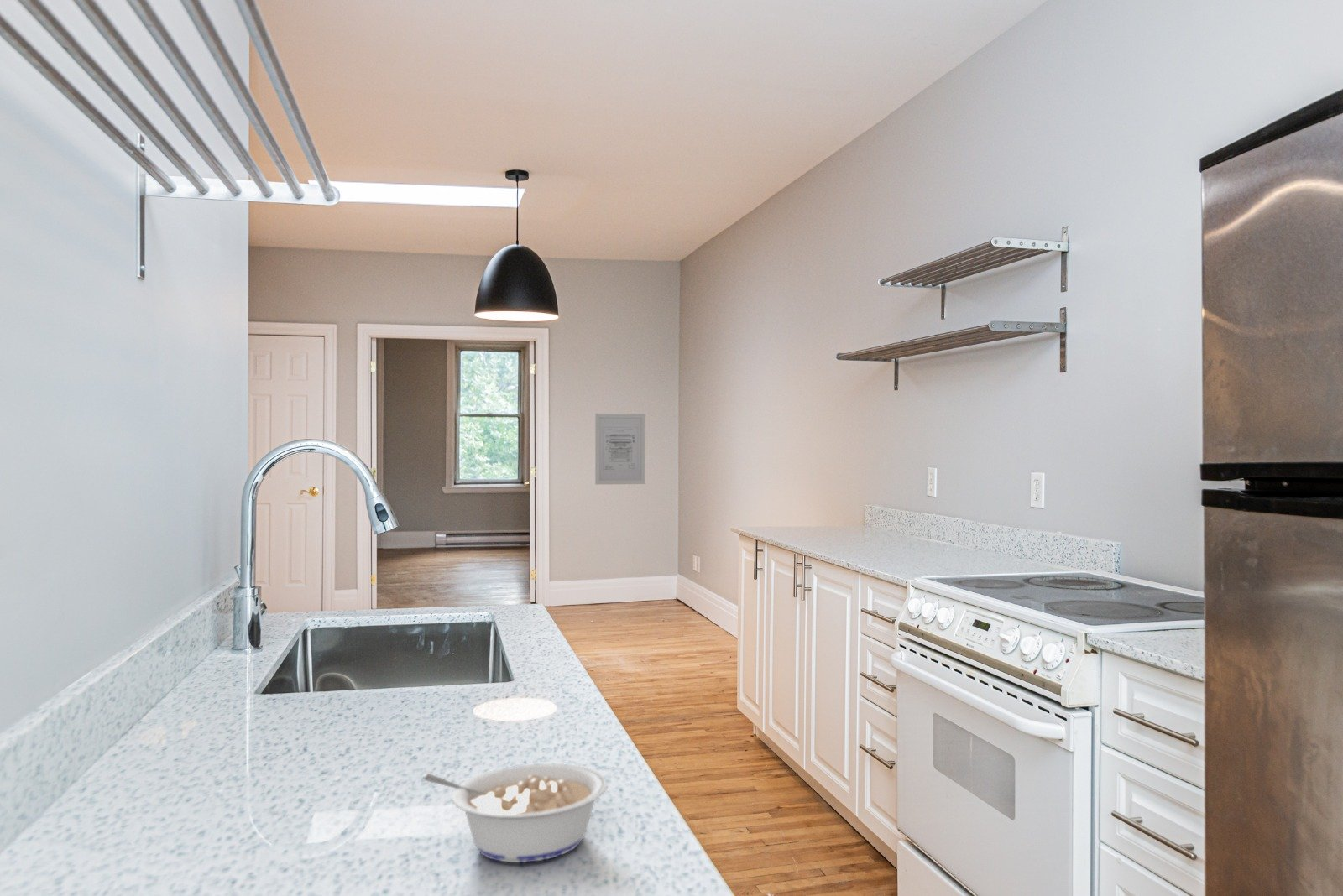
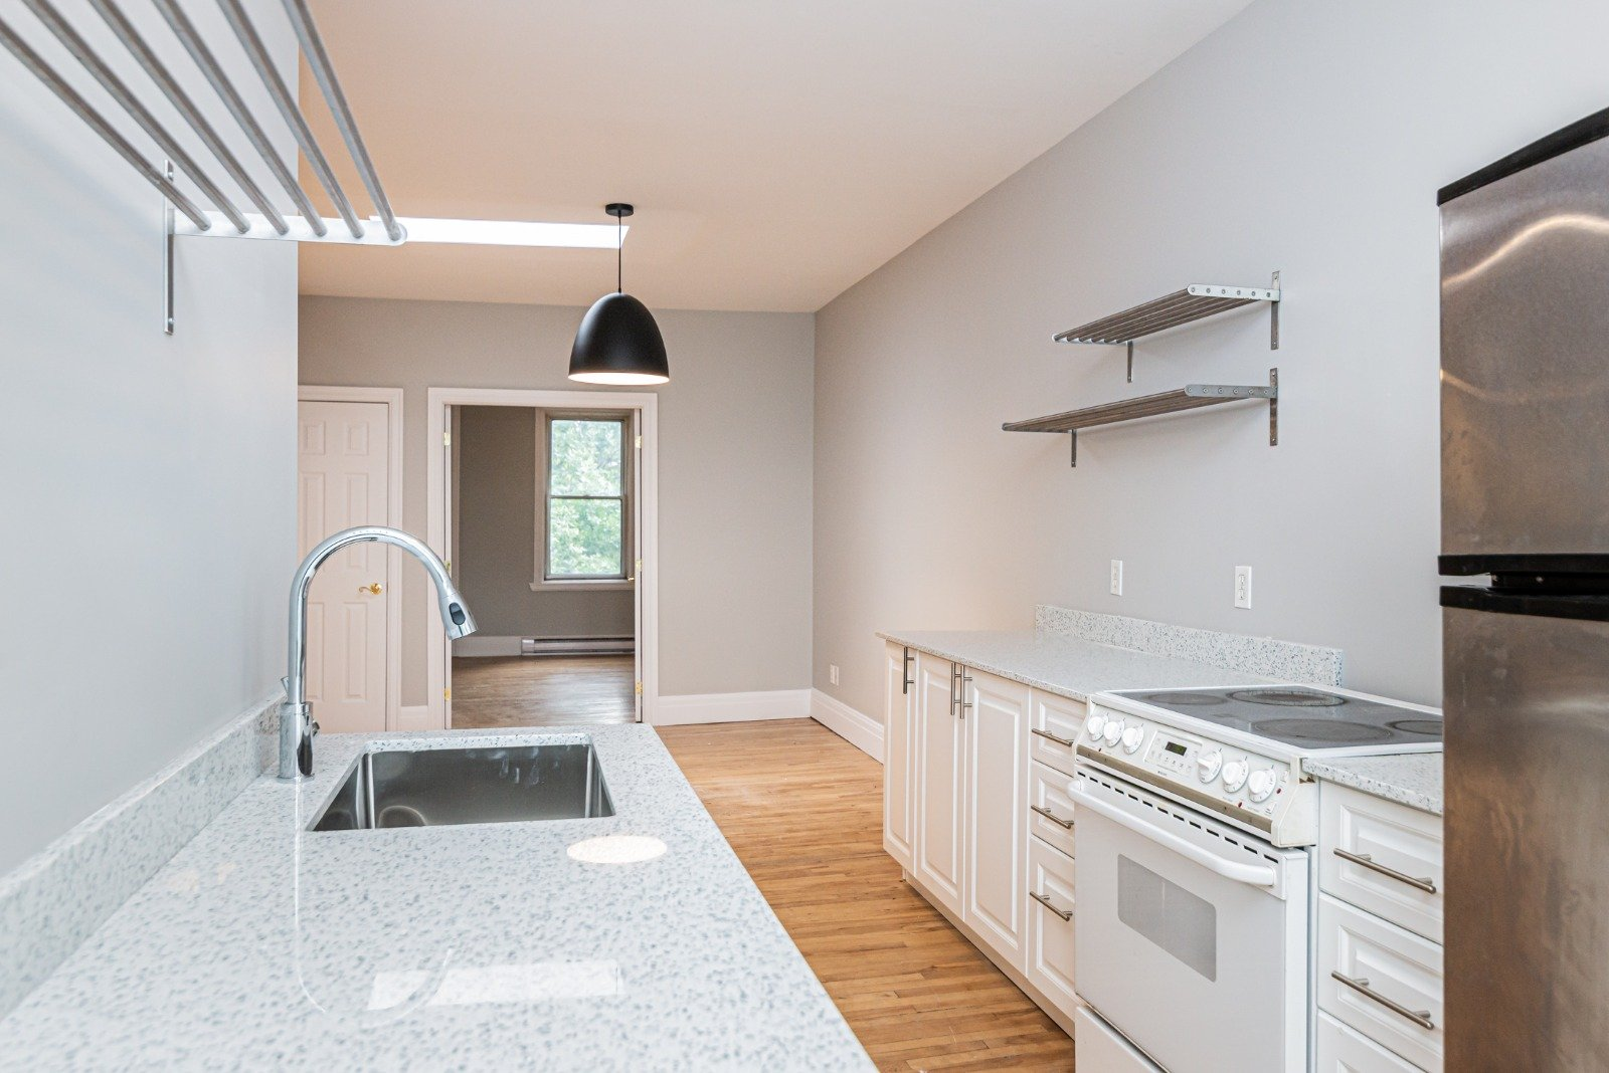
- legume (525, 810)
- wall art (620, 449)
